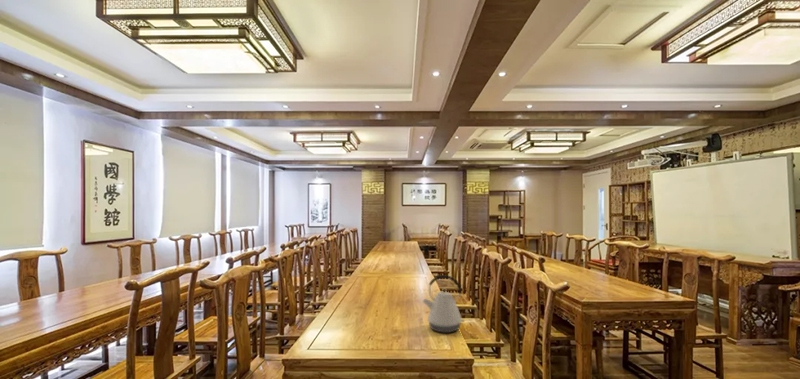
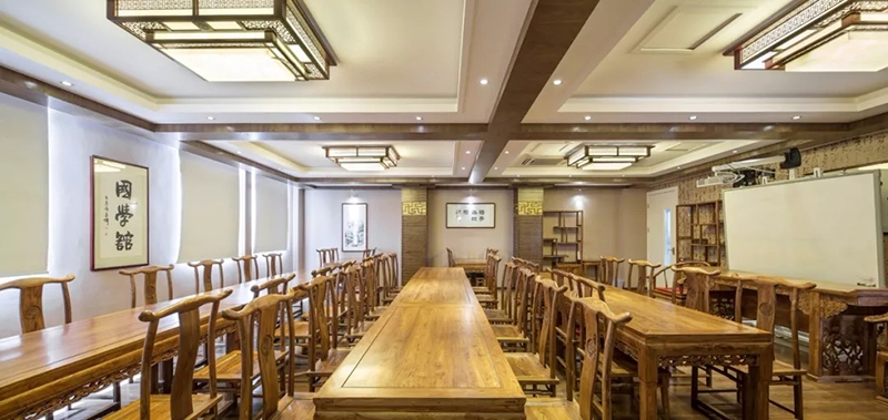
- kettle (443, 301)
